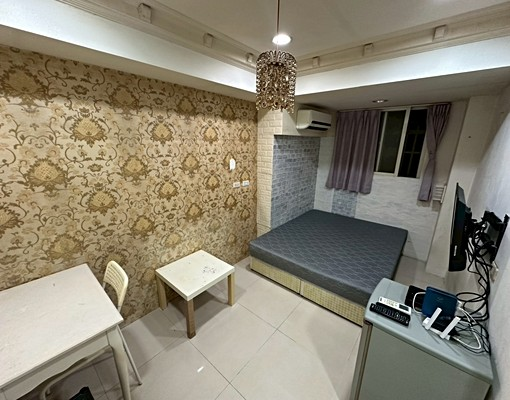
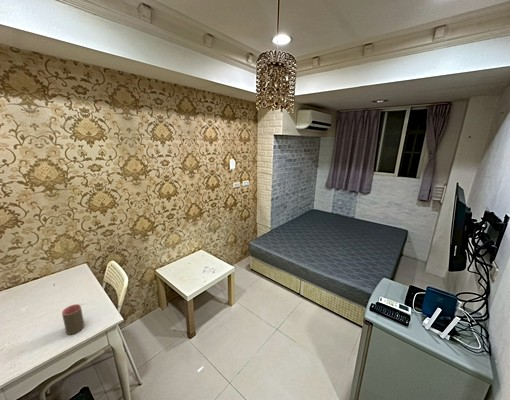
+ cup (73, 319)
